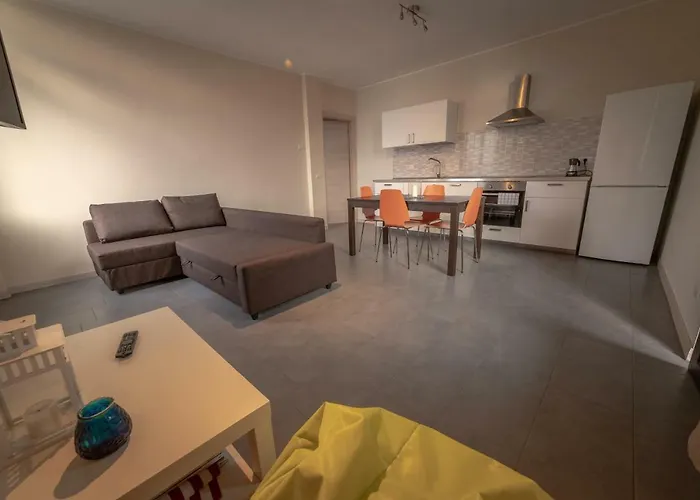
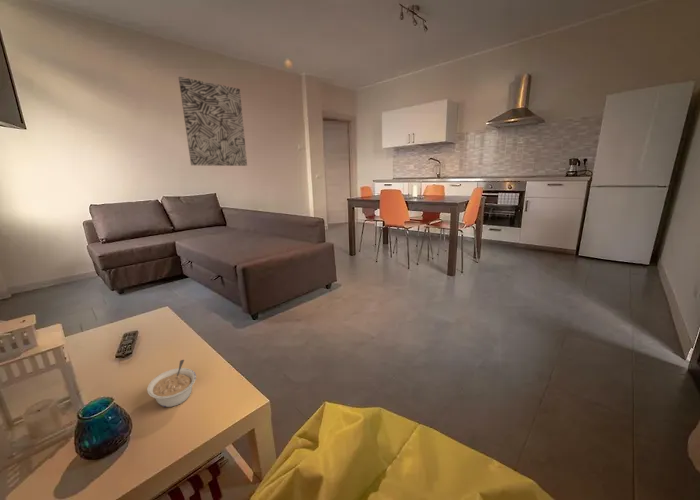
+ legume (172, 386)
+ wall art (216, 125)
